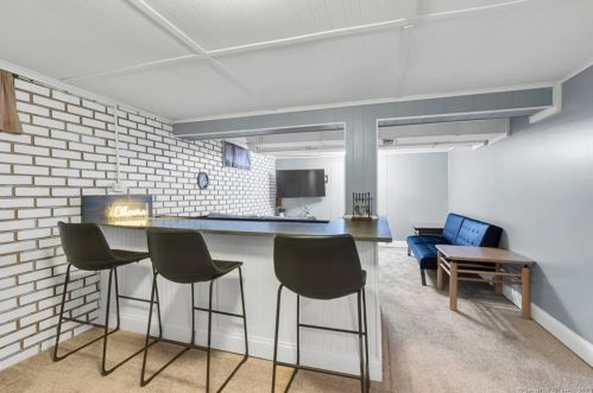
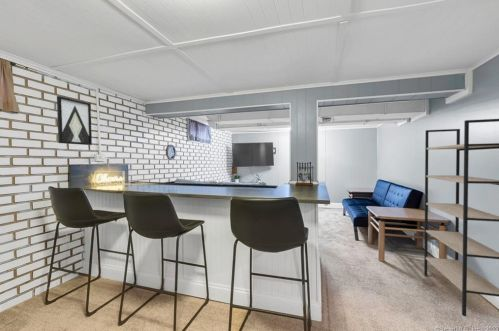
+ wall art (75, 122)
+ shelving unit (460, 211)
